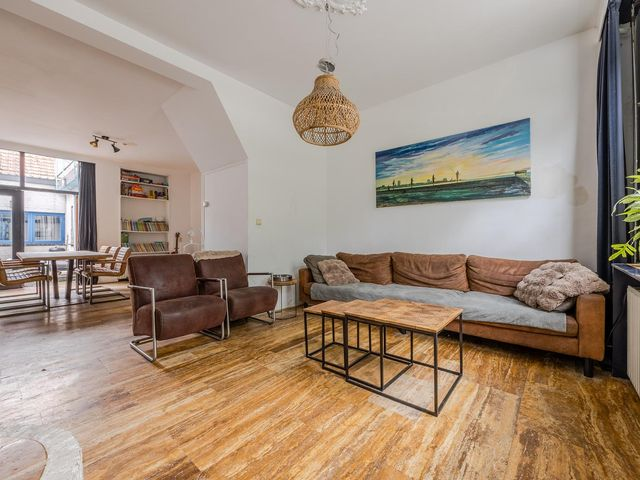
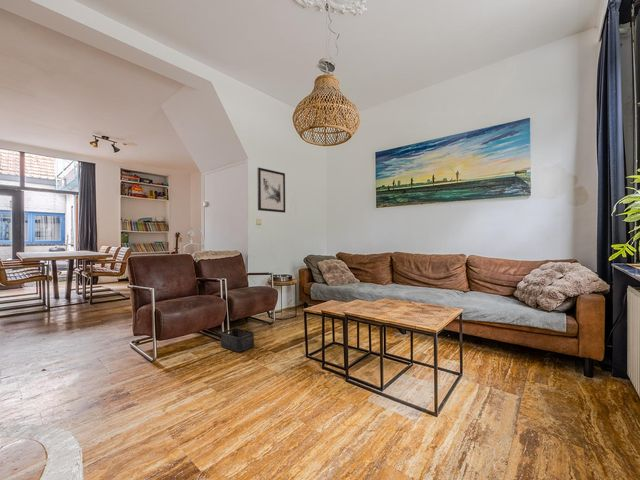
+ wall art (271, 191)
+ storage bin (237, 339)
